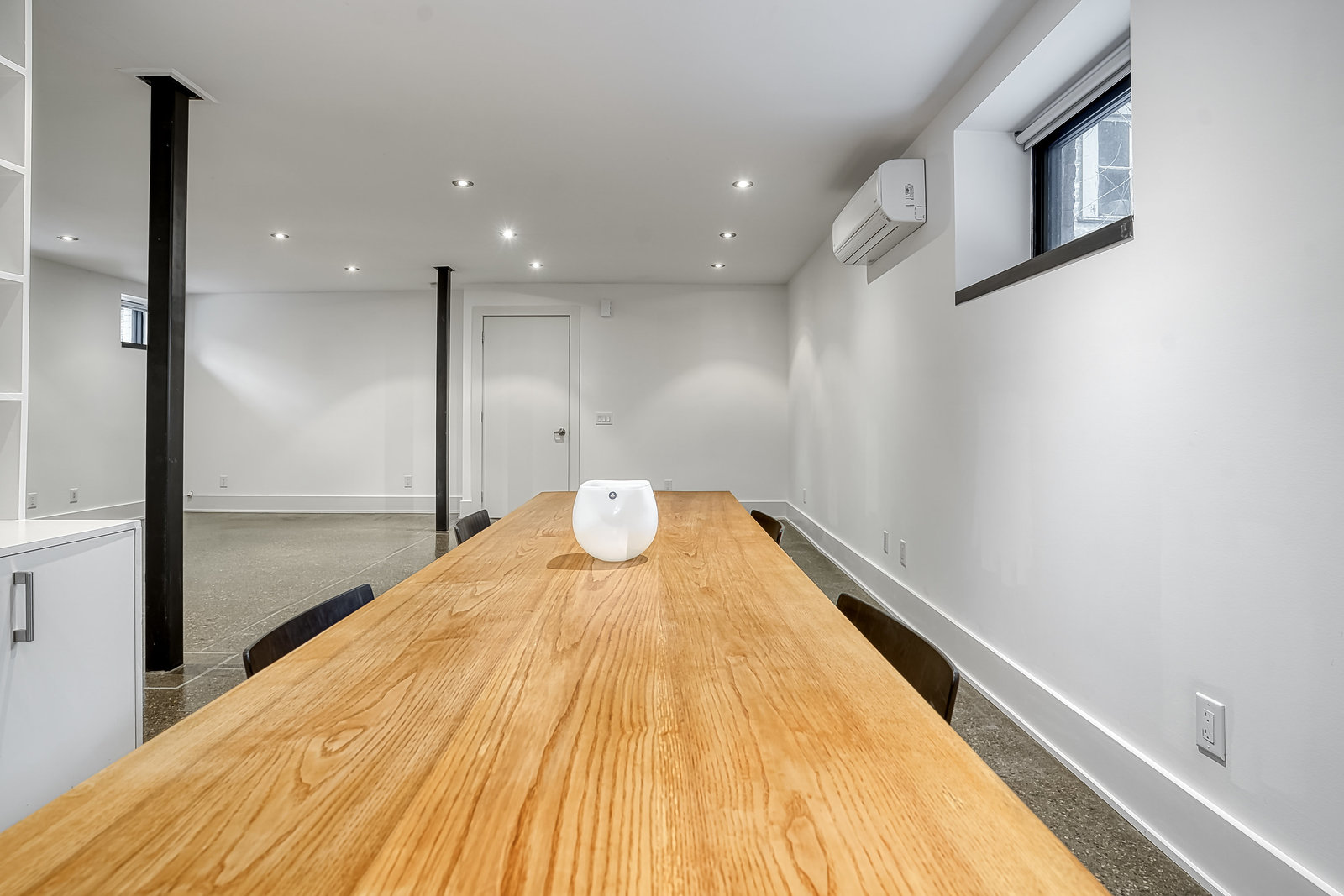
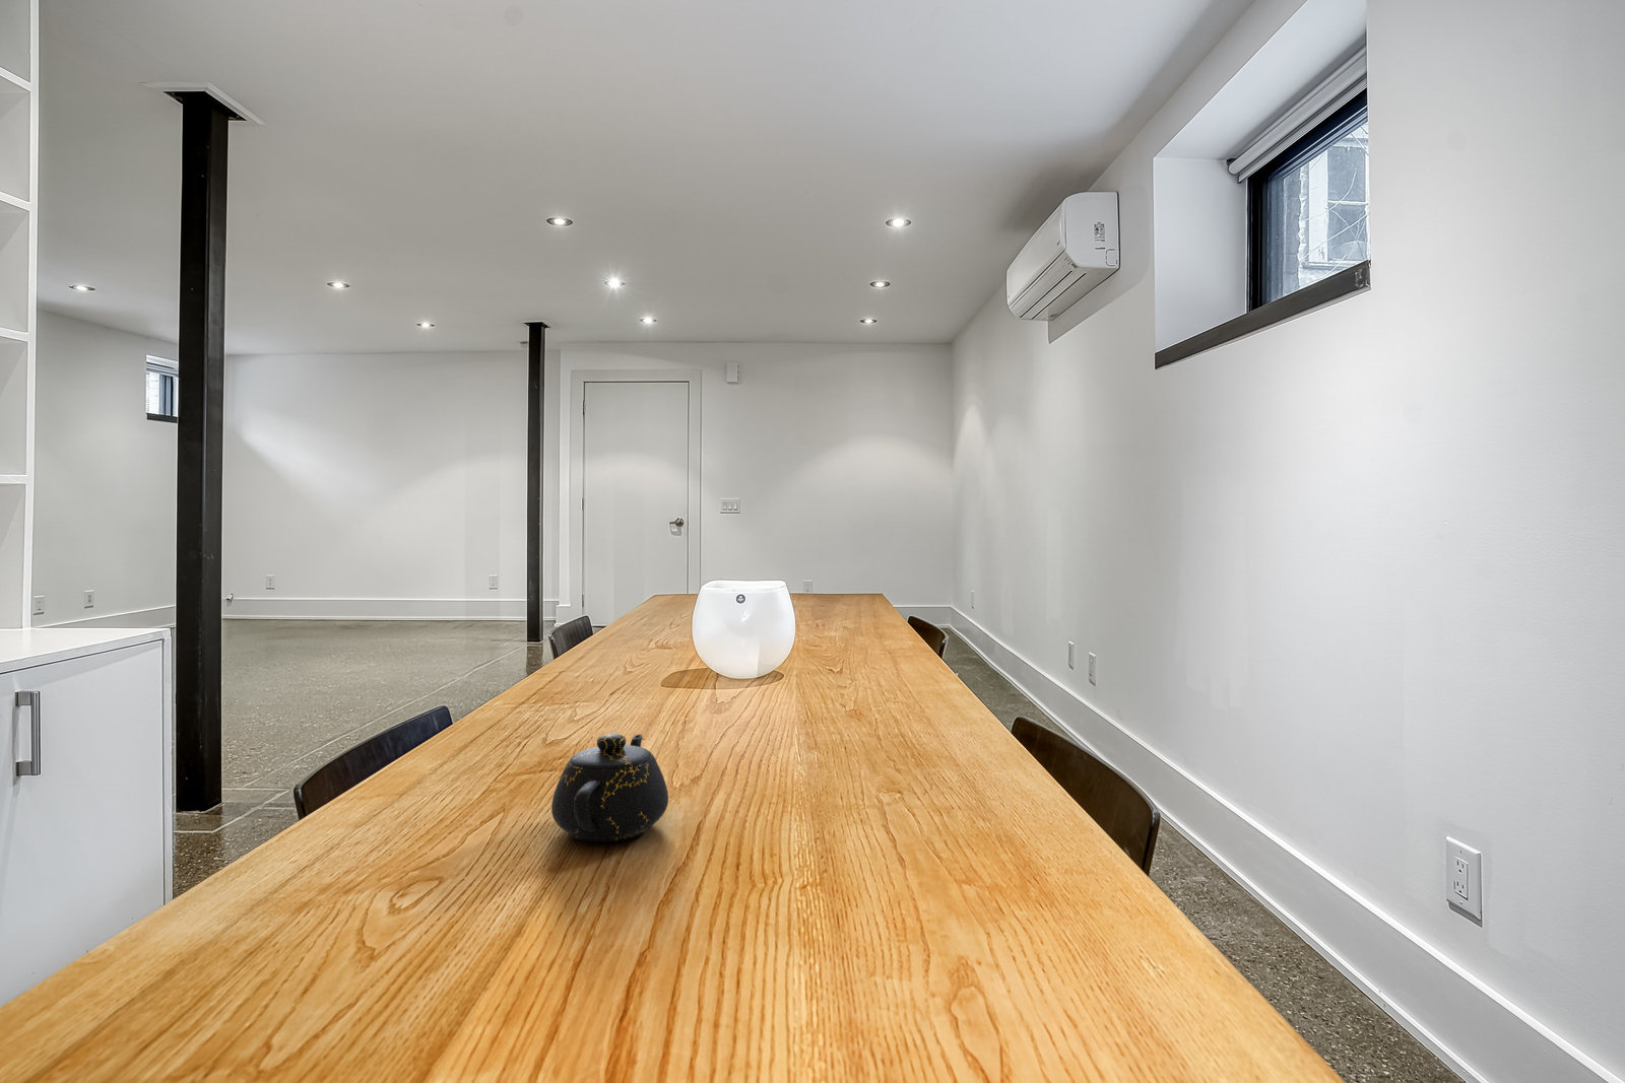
+ teapot (613, 780)
